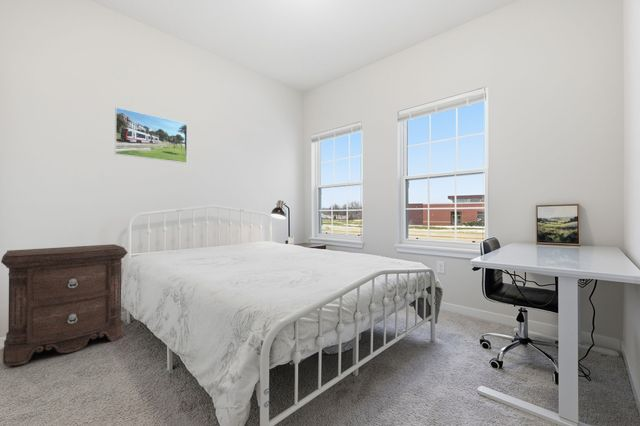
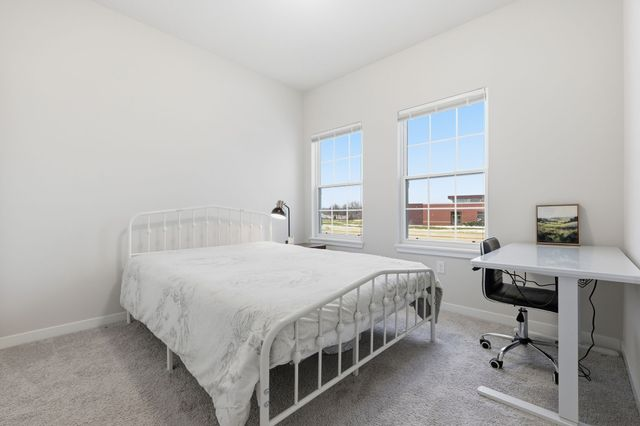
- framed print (153, 137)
- nightstand (69, 296)
